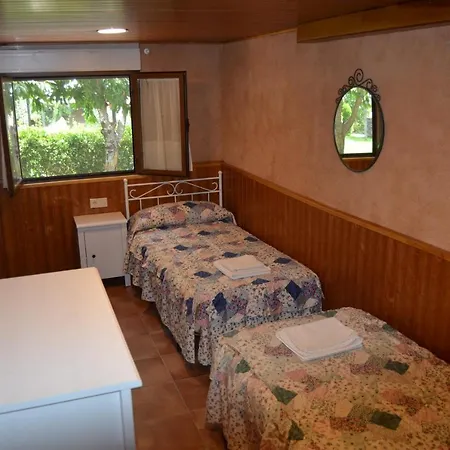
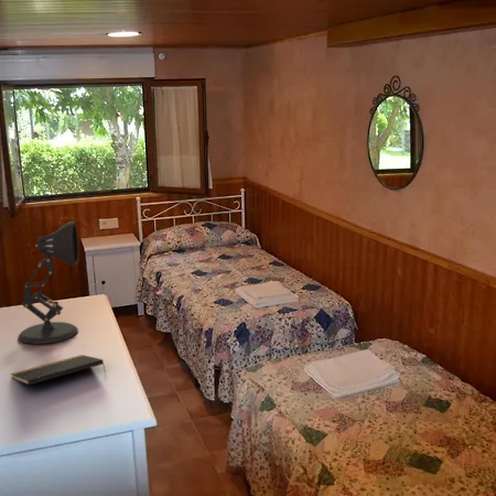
+ desk lamp (45, 279)
+ notepad (56, 368)
